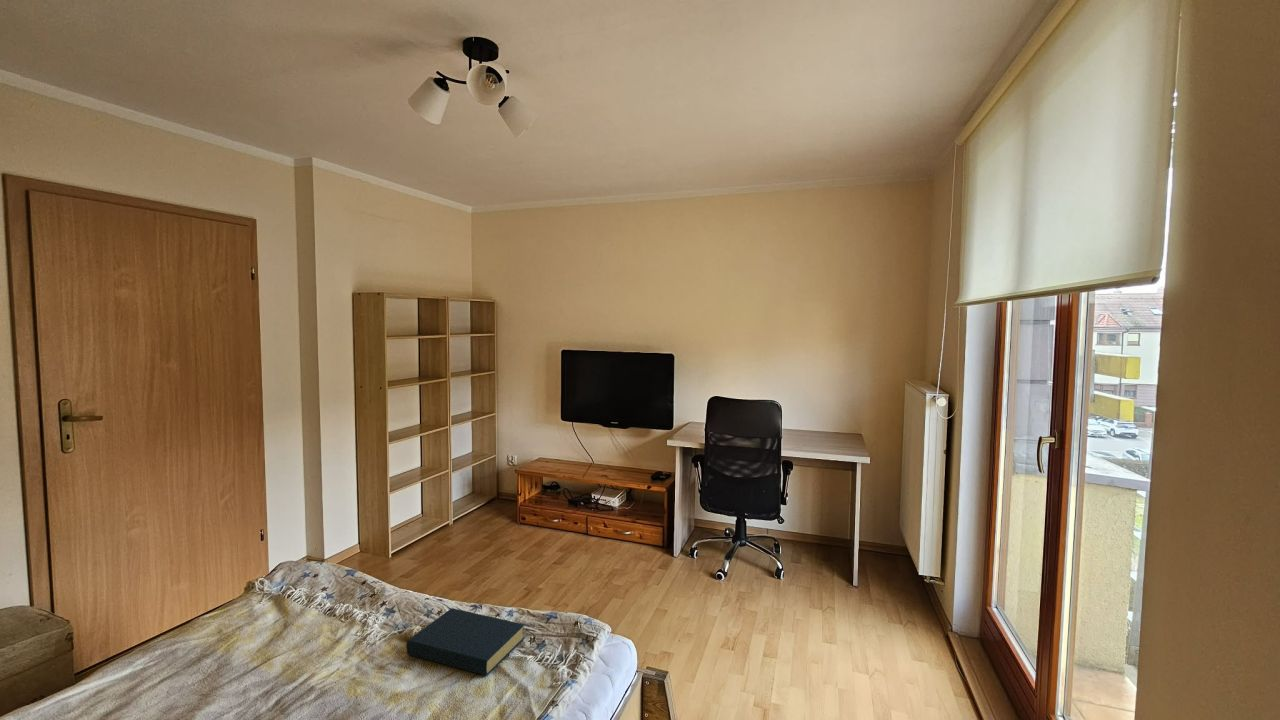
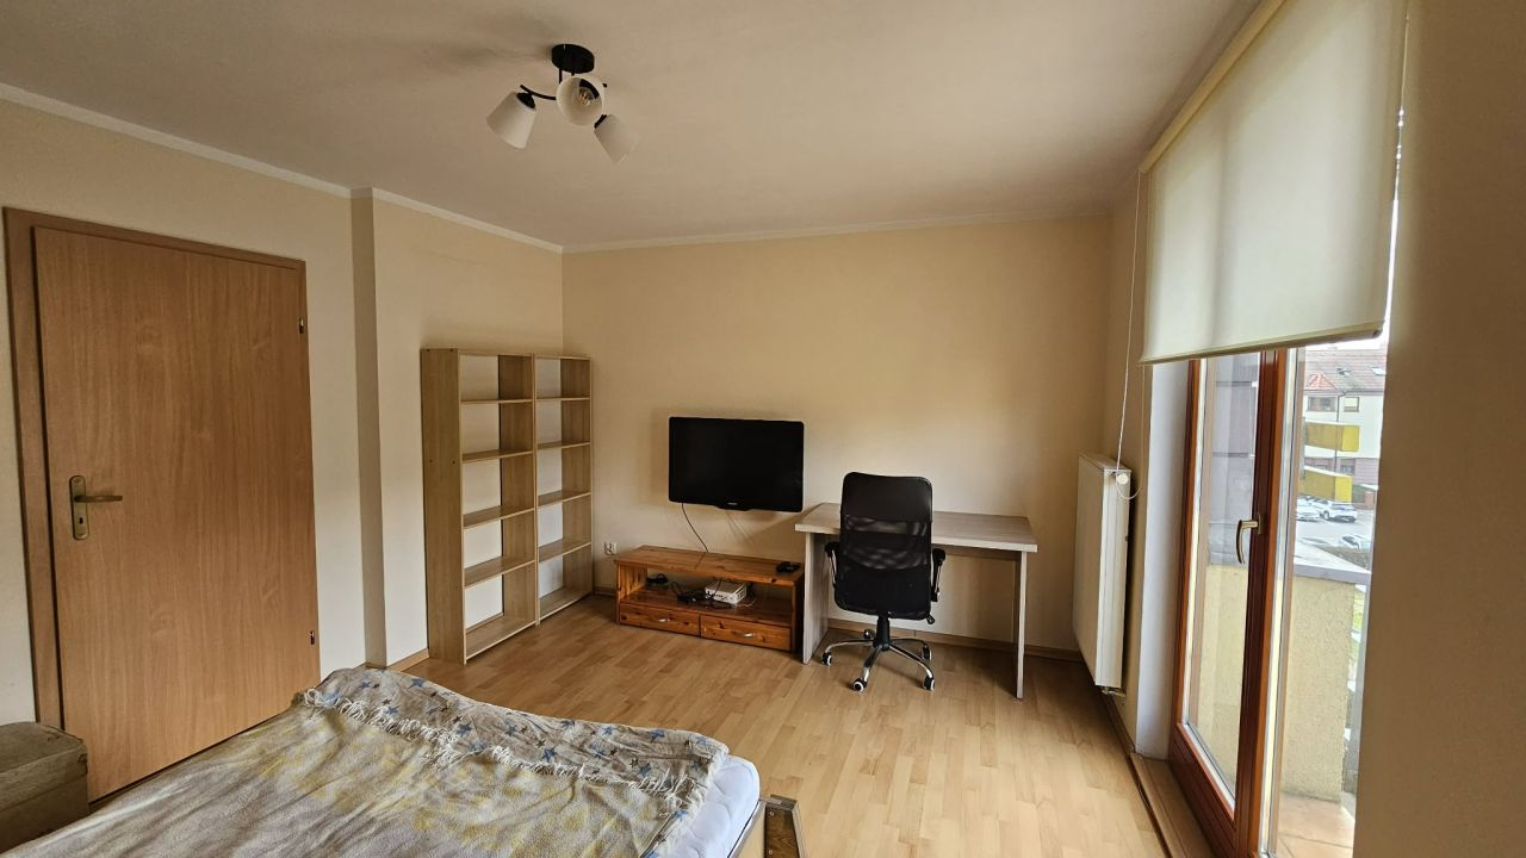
- hardback book (467, 639)
